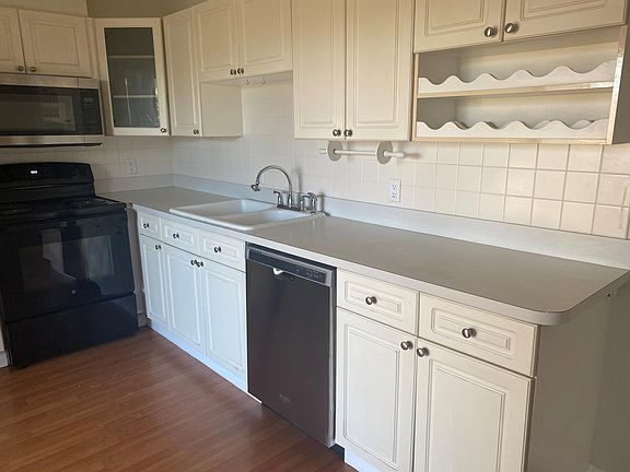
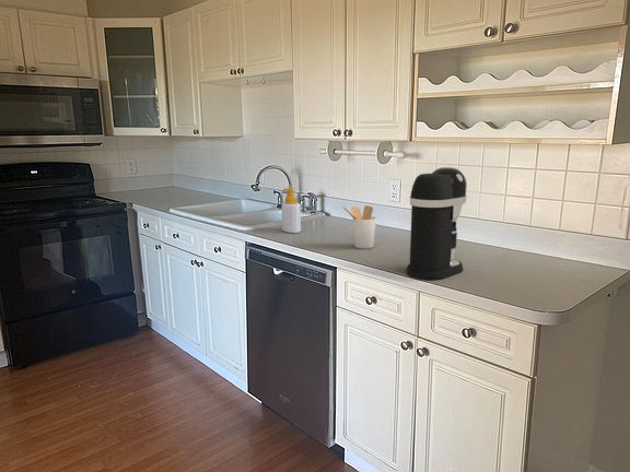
+ coffee maker (436, 221)
+ utensil holder (358, 225)
+ soap bottle (291, 210)
